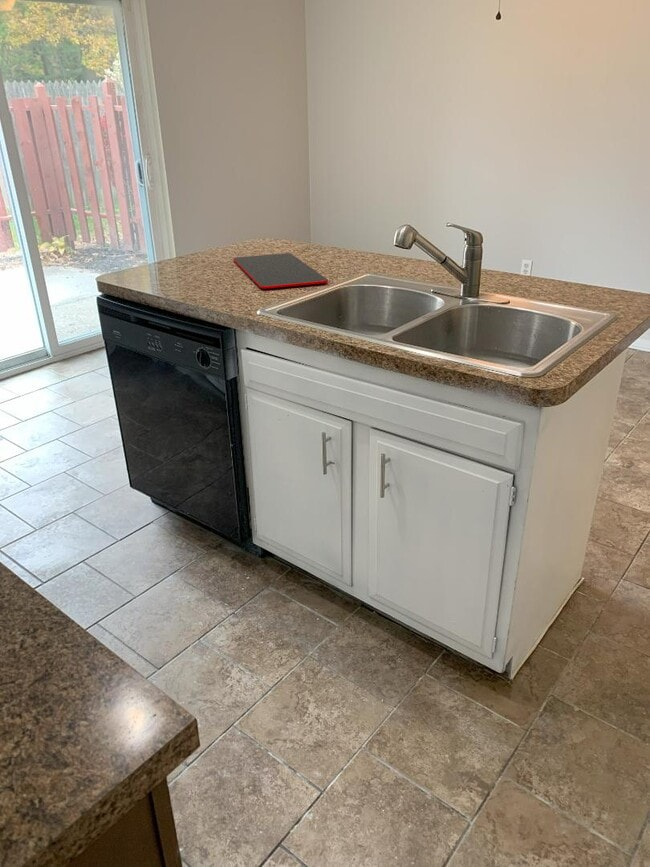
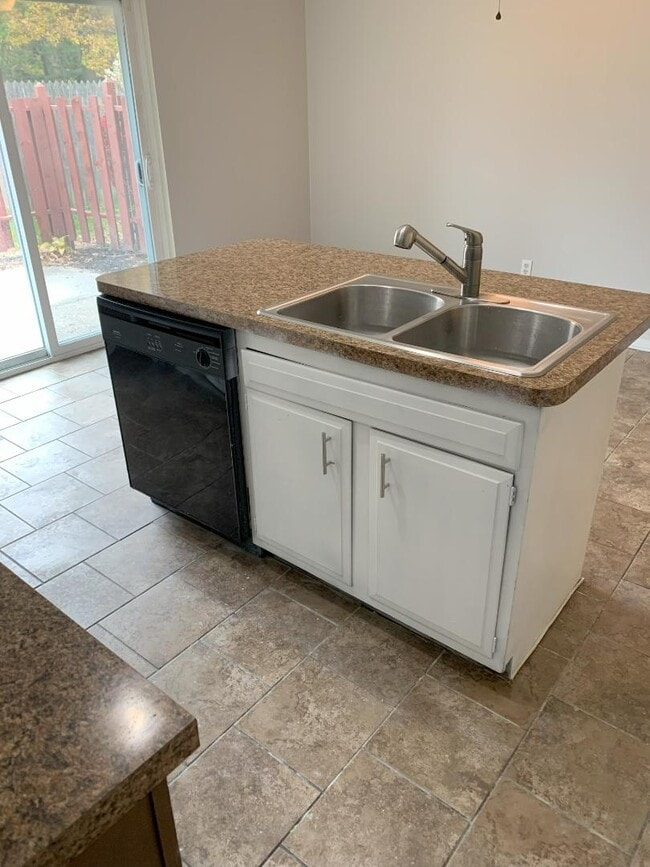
- cutting board (277, 269)
